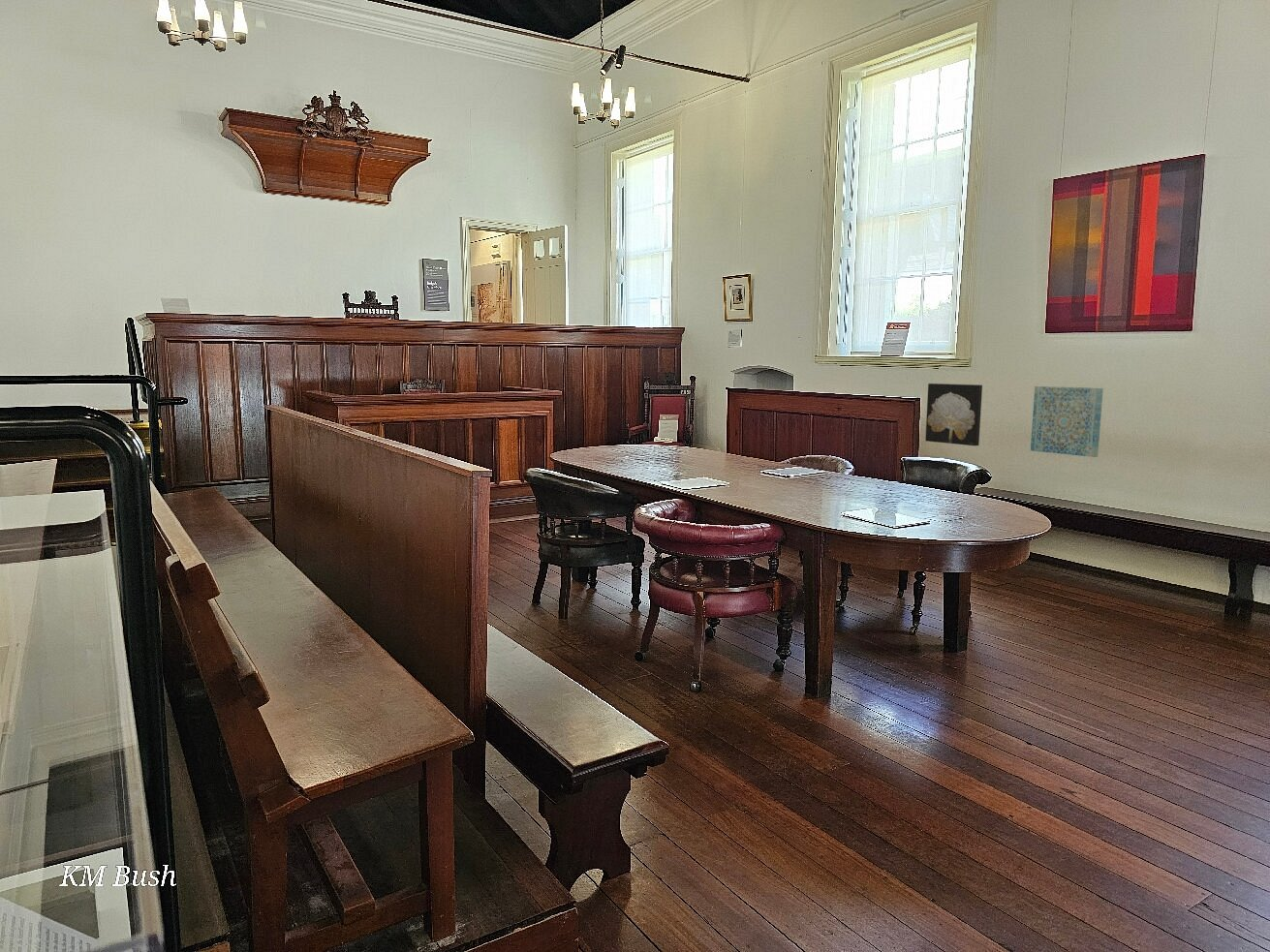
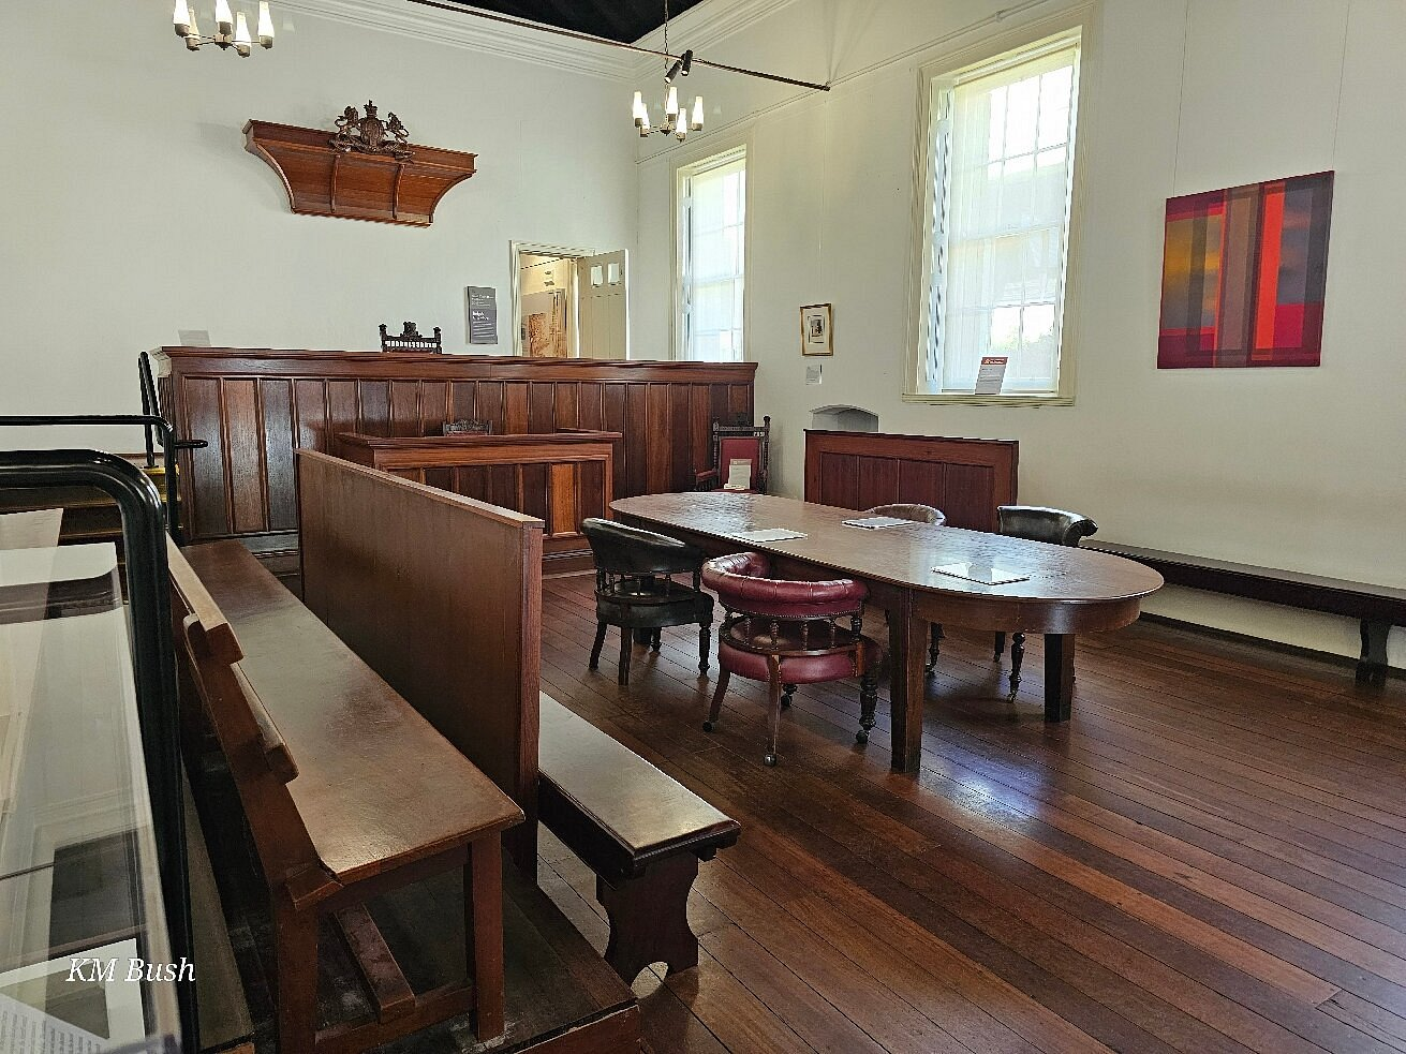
- wall art (952, 414)
- wall art (1065, 420)
